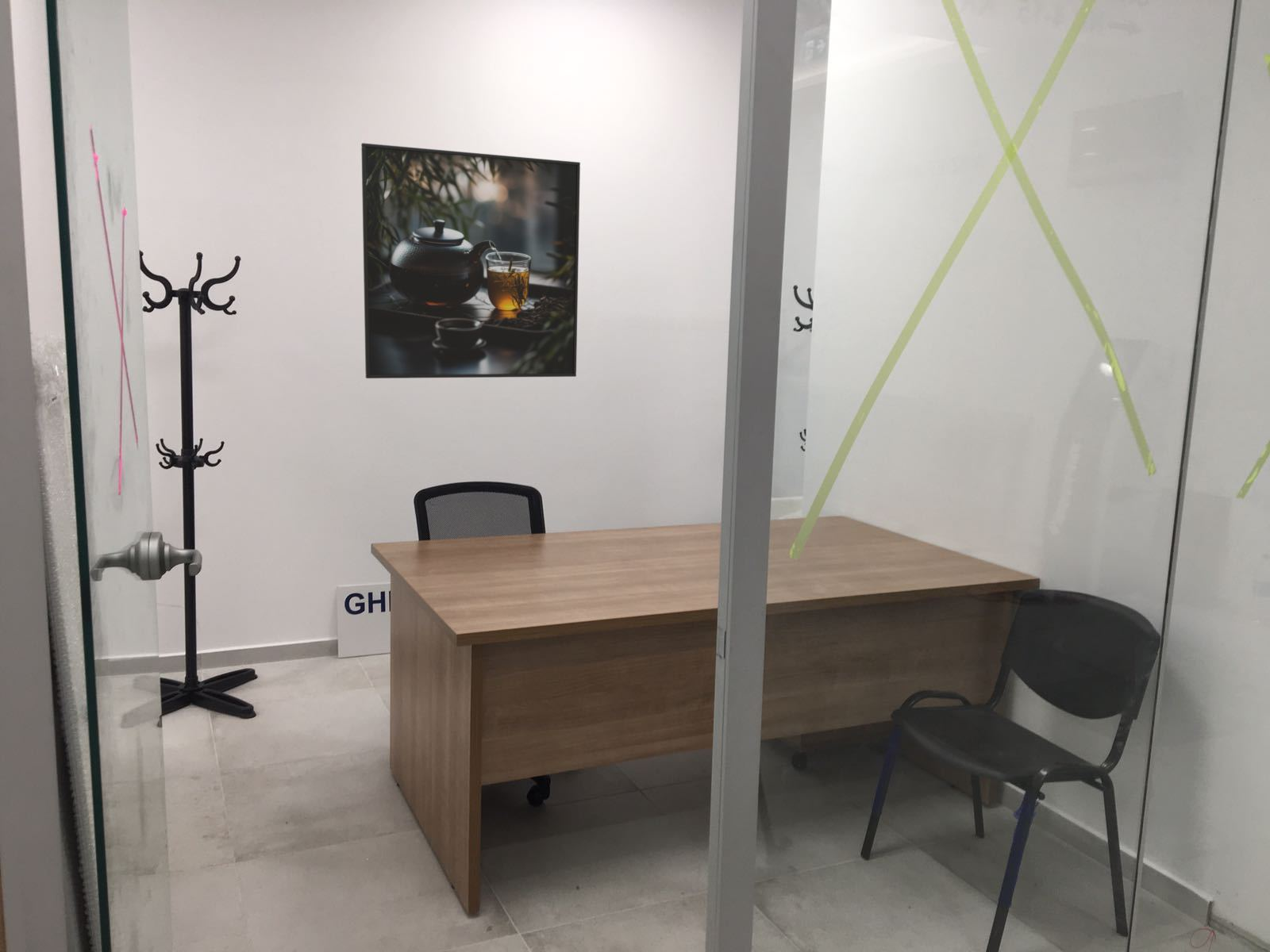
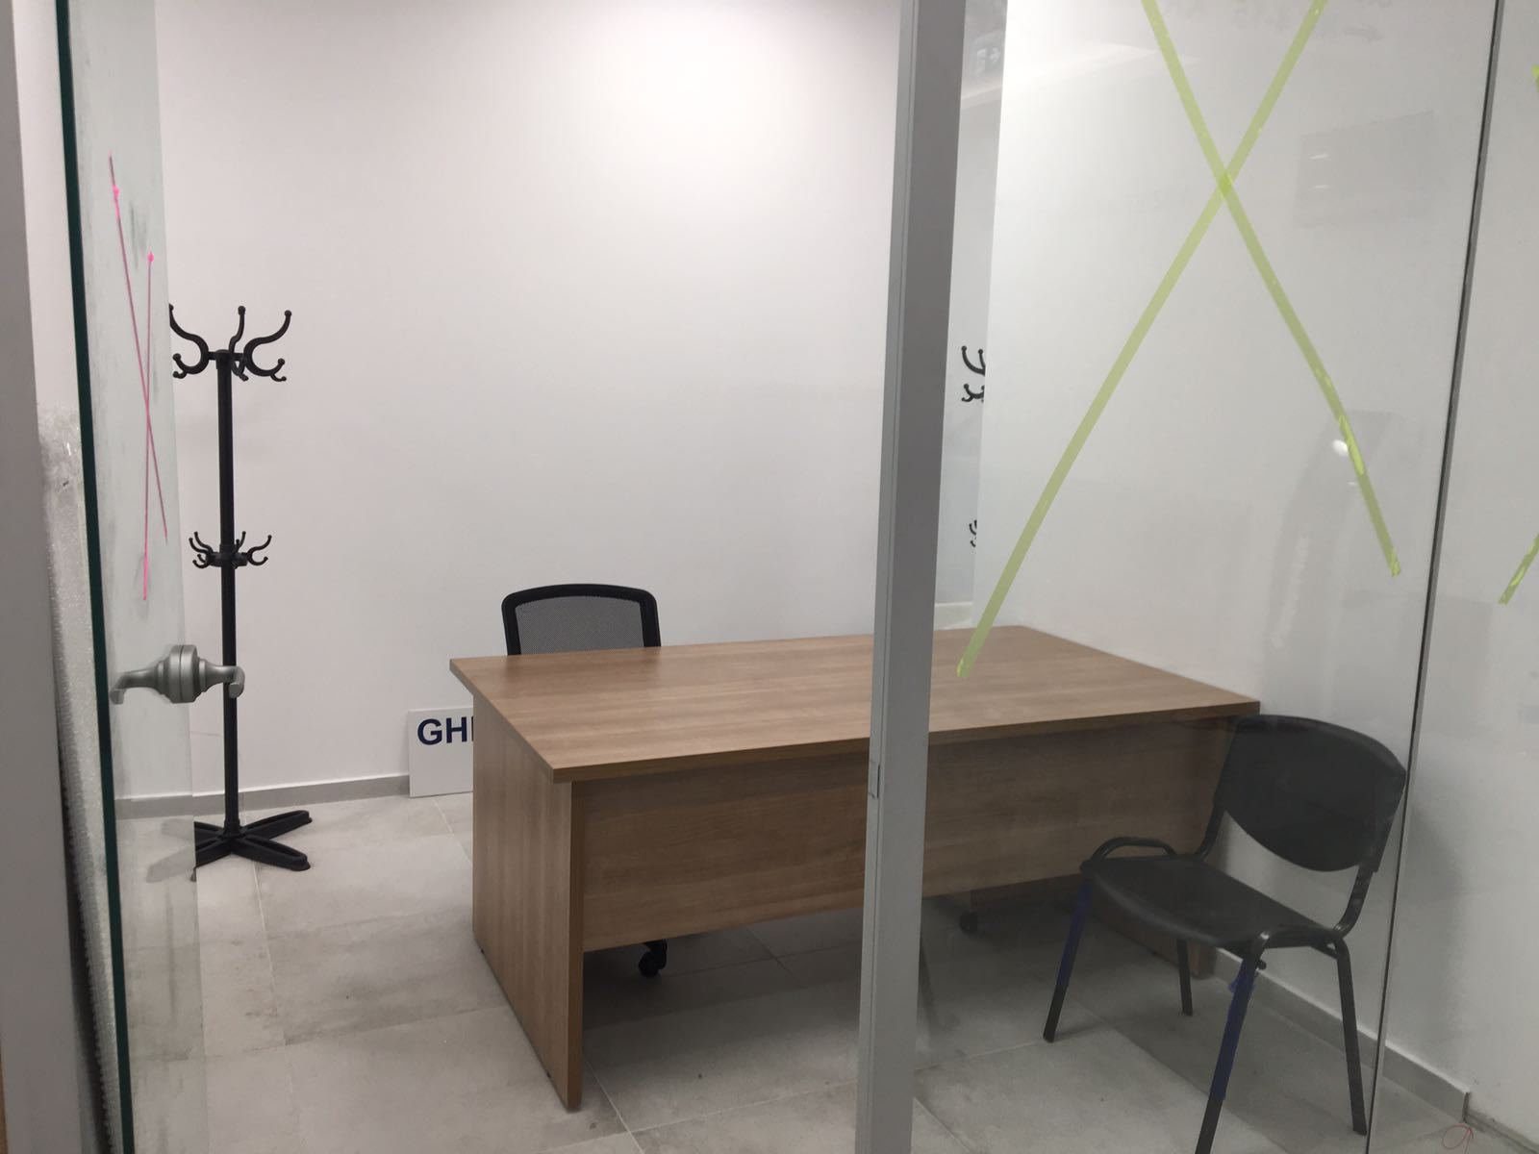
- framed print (475, 267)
